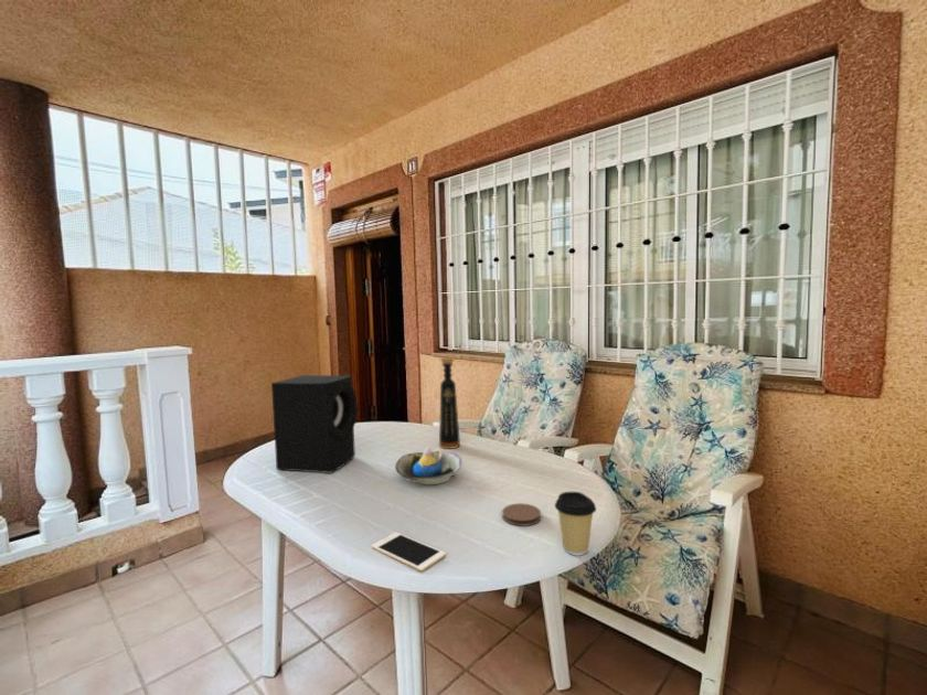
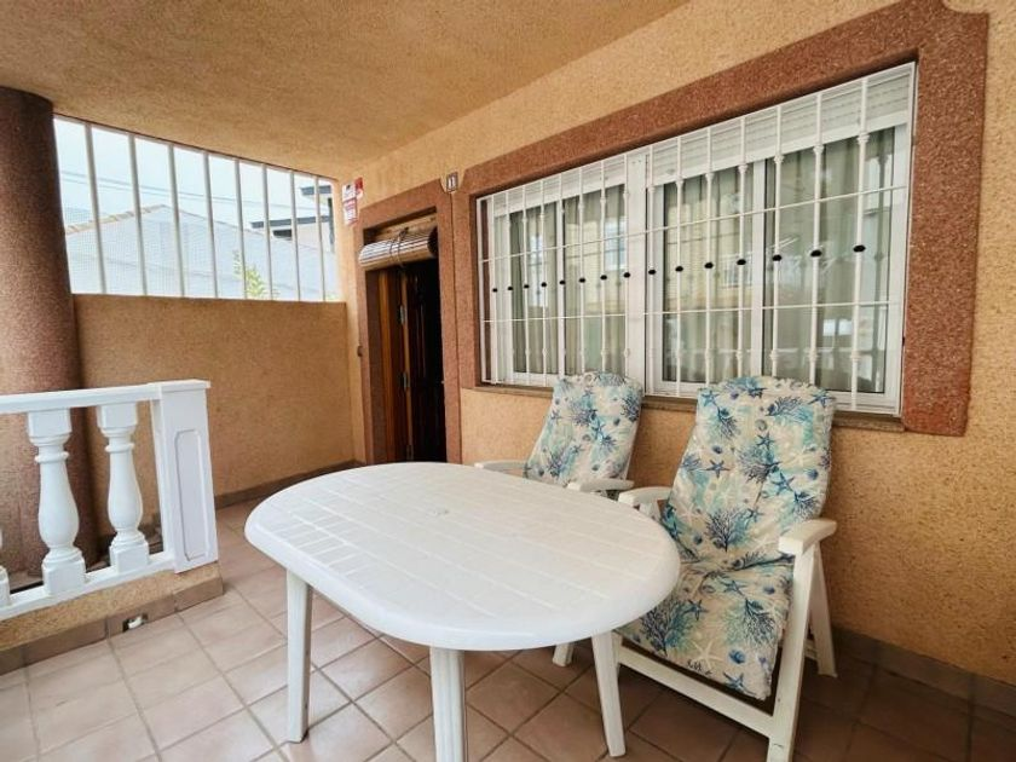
- decorative bowl (425, 460)
- speaker (317, 420)
- bottle (448, 402)
- cell phone (407, 549)
- coaster (521, 514)
- coffee cup (575, 524)
